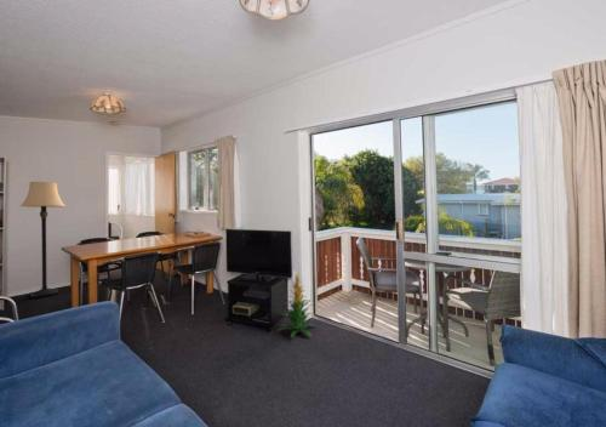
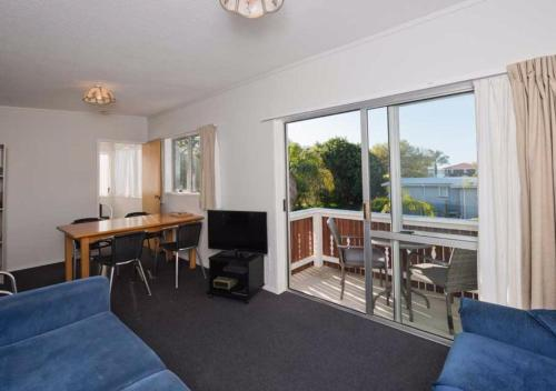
- indoor plant (297, 301)
- lamp (44, 238)
